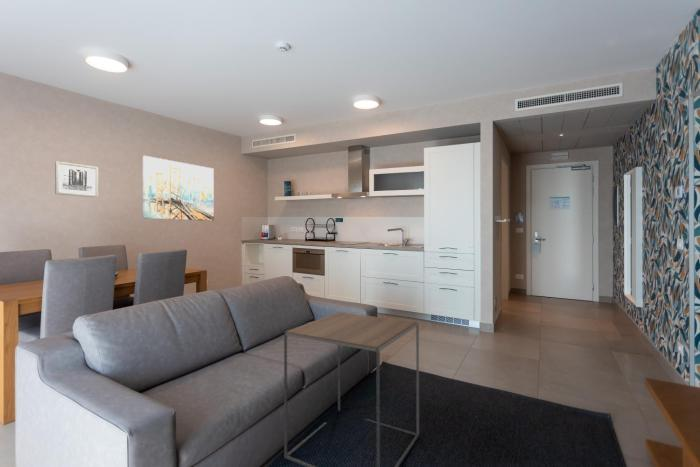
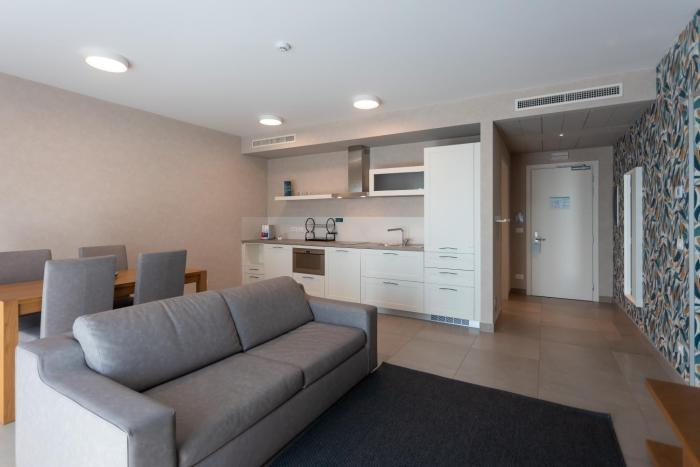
- wall art (77, 180)
- wall art (181, 191)
- side table (339, 386)
